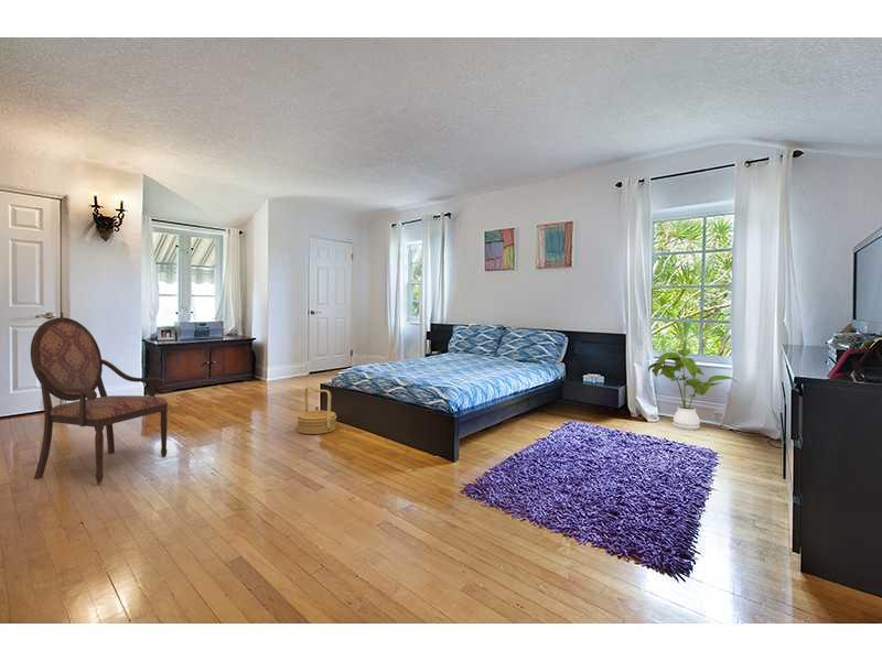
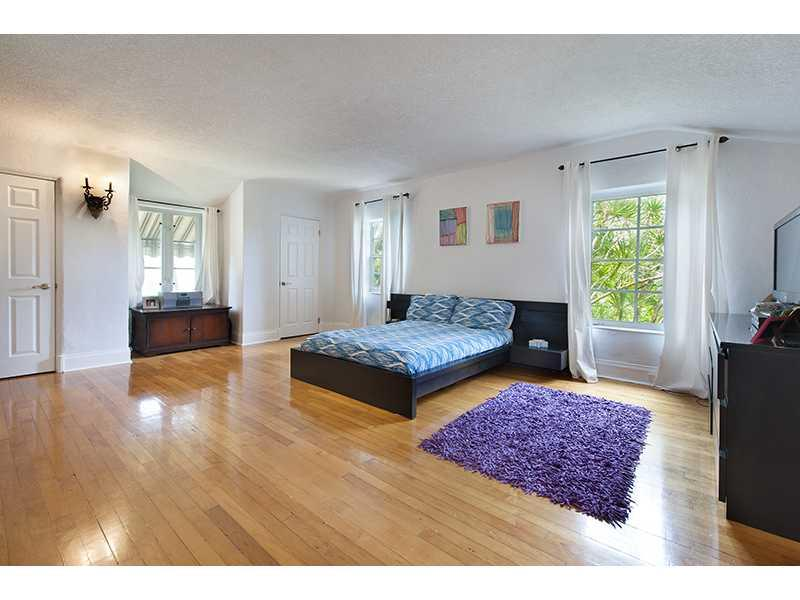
- house plant (685, 389)
- armchair (99, 392)
- basket (316, 409)
